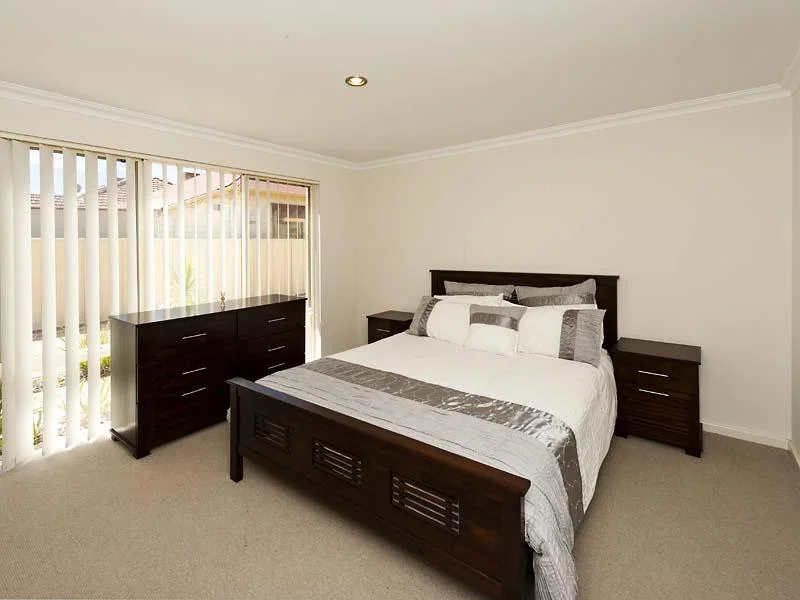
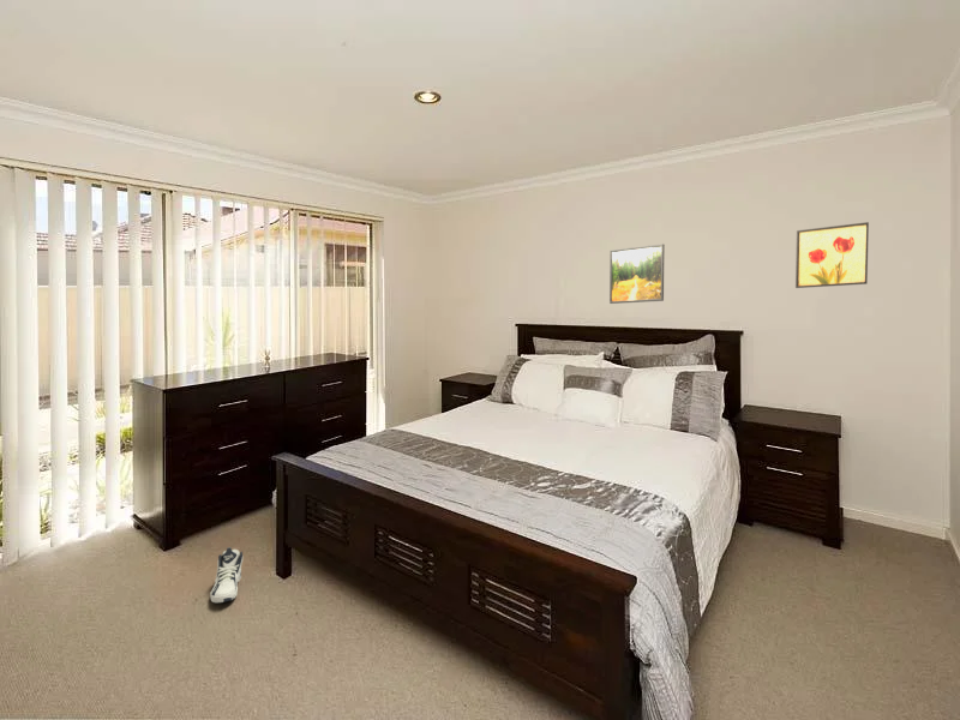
+ wall art (830, 256)
+ sneaker (227, 570)
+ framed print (636, 275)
